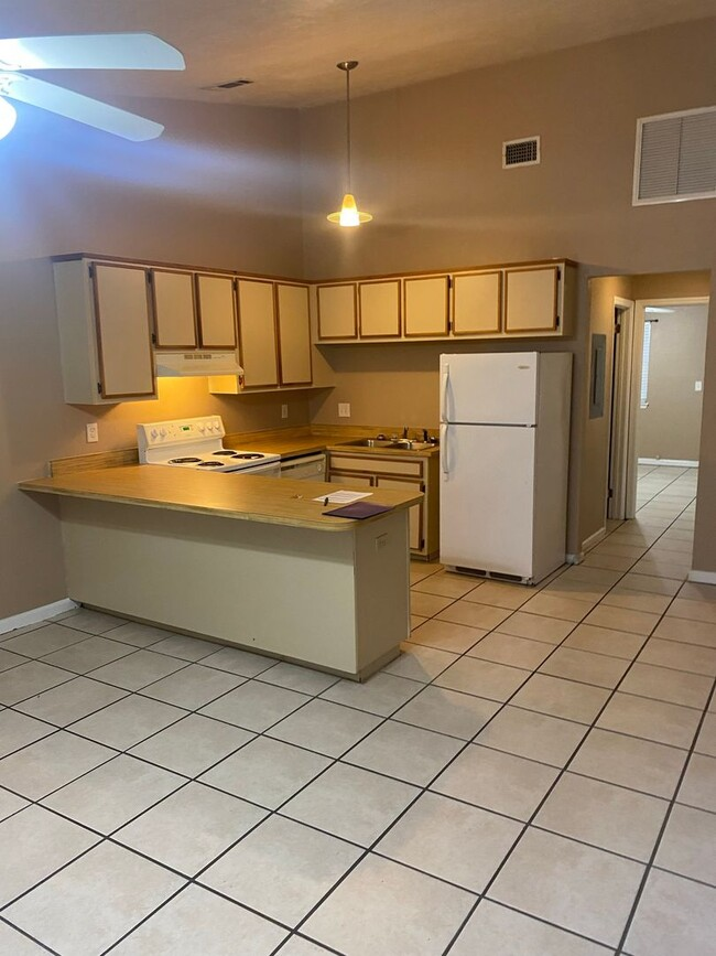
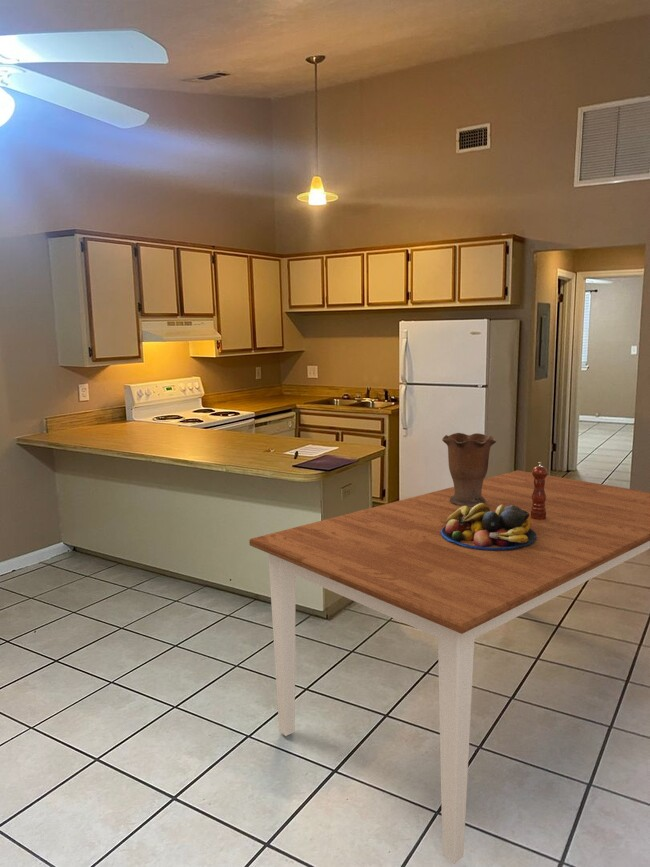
+ fruit bowl (487, 518)
+ dining table (497, 610)
+ vase (468, 468)
+ pepper mill (539, 489)
